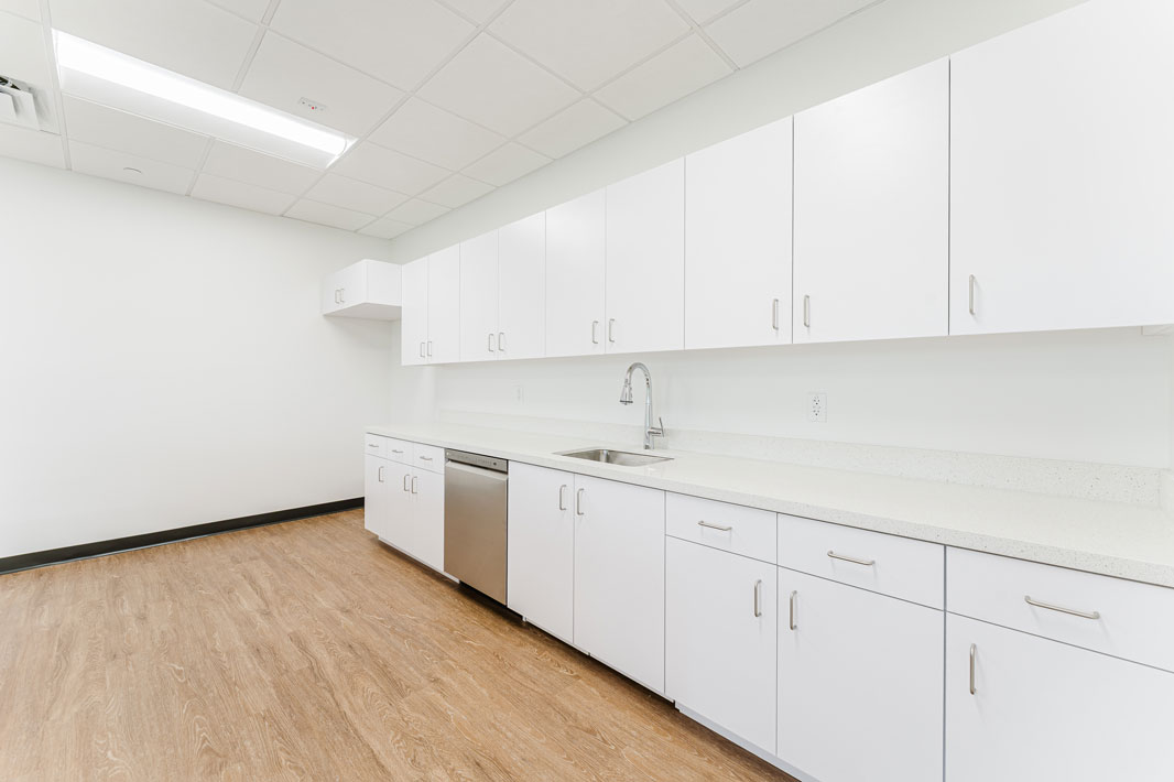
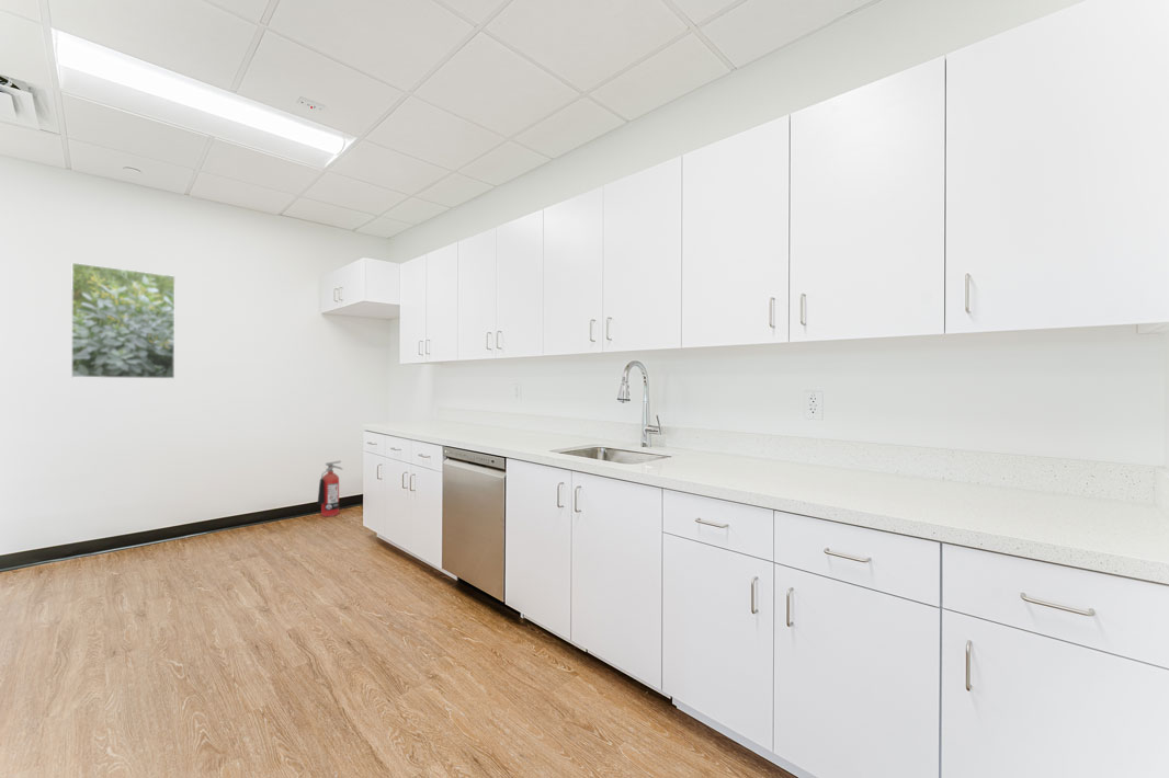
+ fire extinguisher (329, 488)
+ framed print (125, 323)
